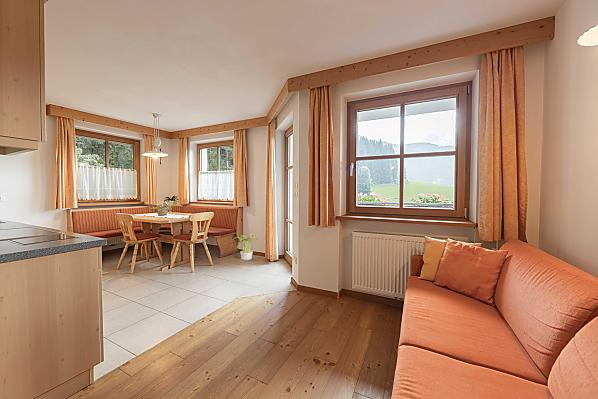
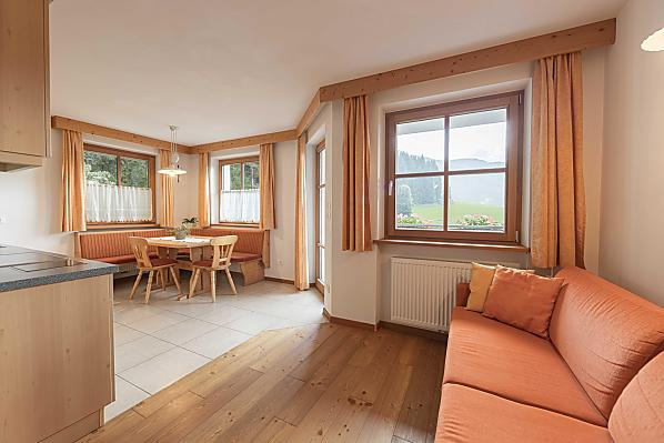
- potted plant (246, 247)
